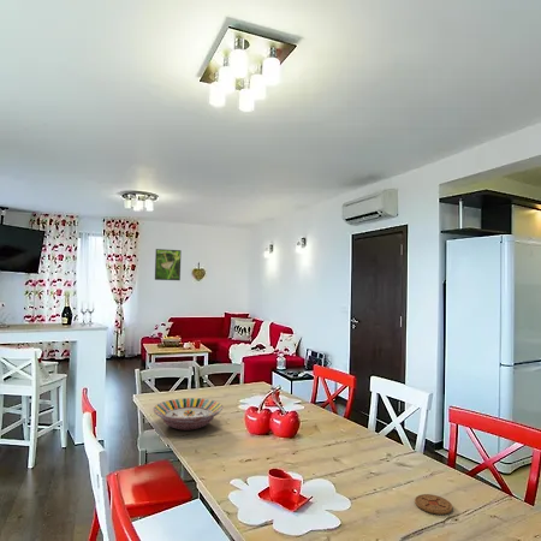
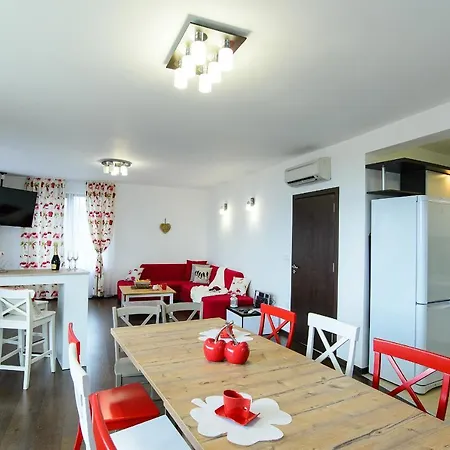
- coaster (433, 504)
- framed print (167, 264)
- serving bowl (188, 415)
